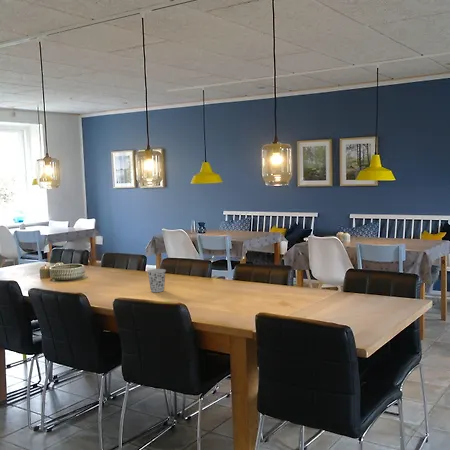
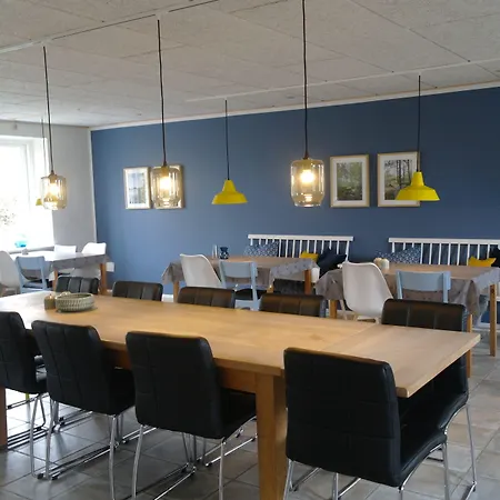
- cup (157, 280)
